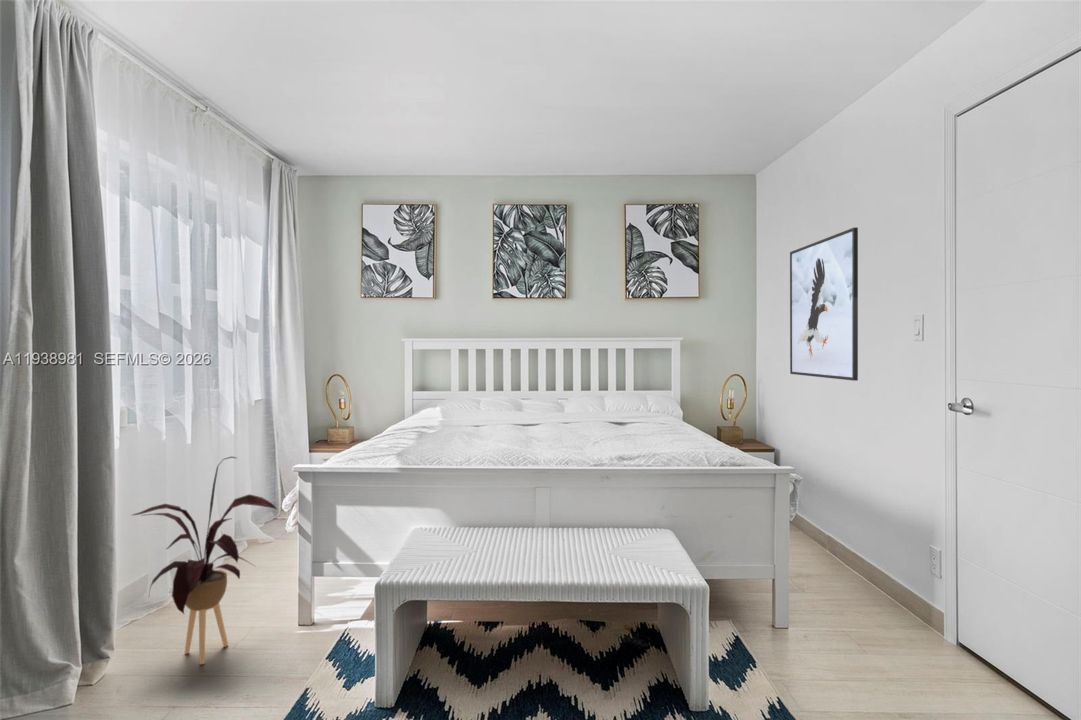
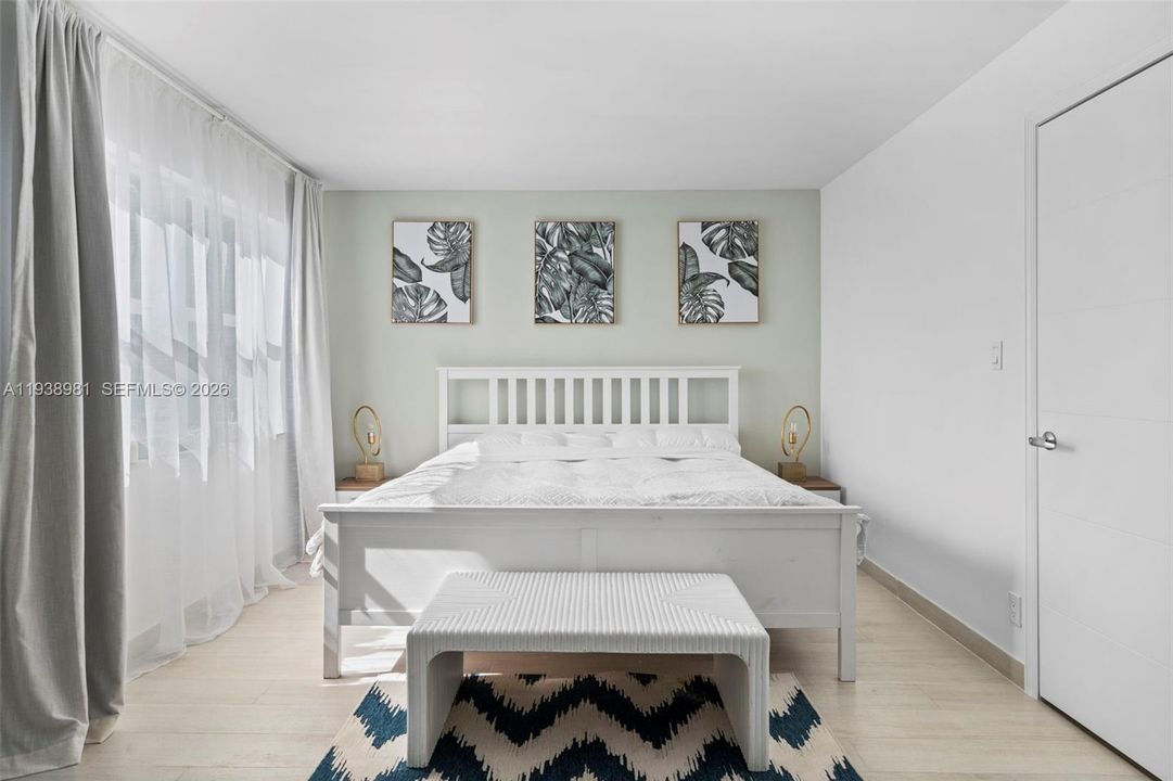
- house plant (201, 560)
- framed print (820, 309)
